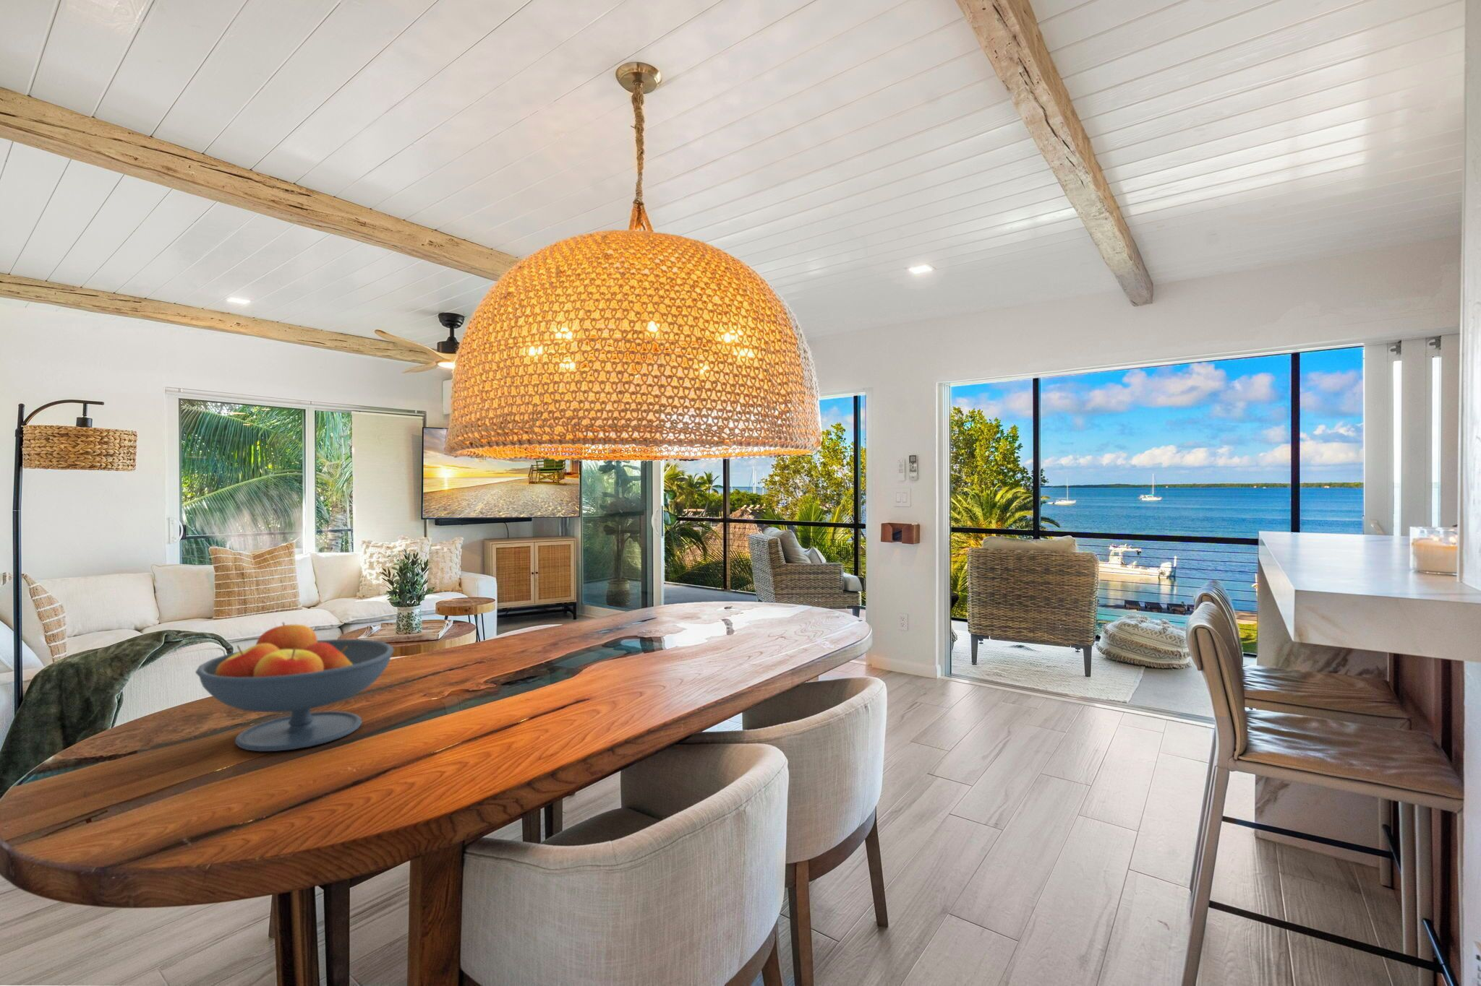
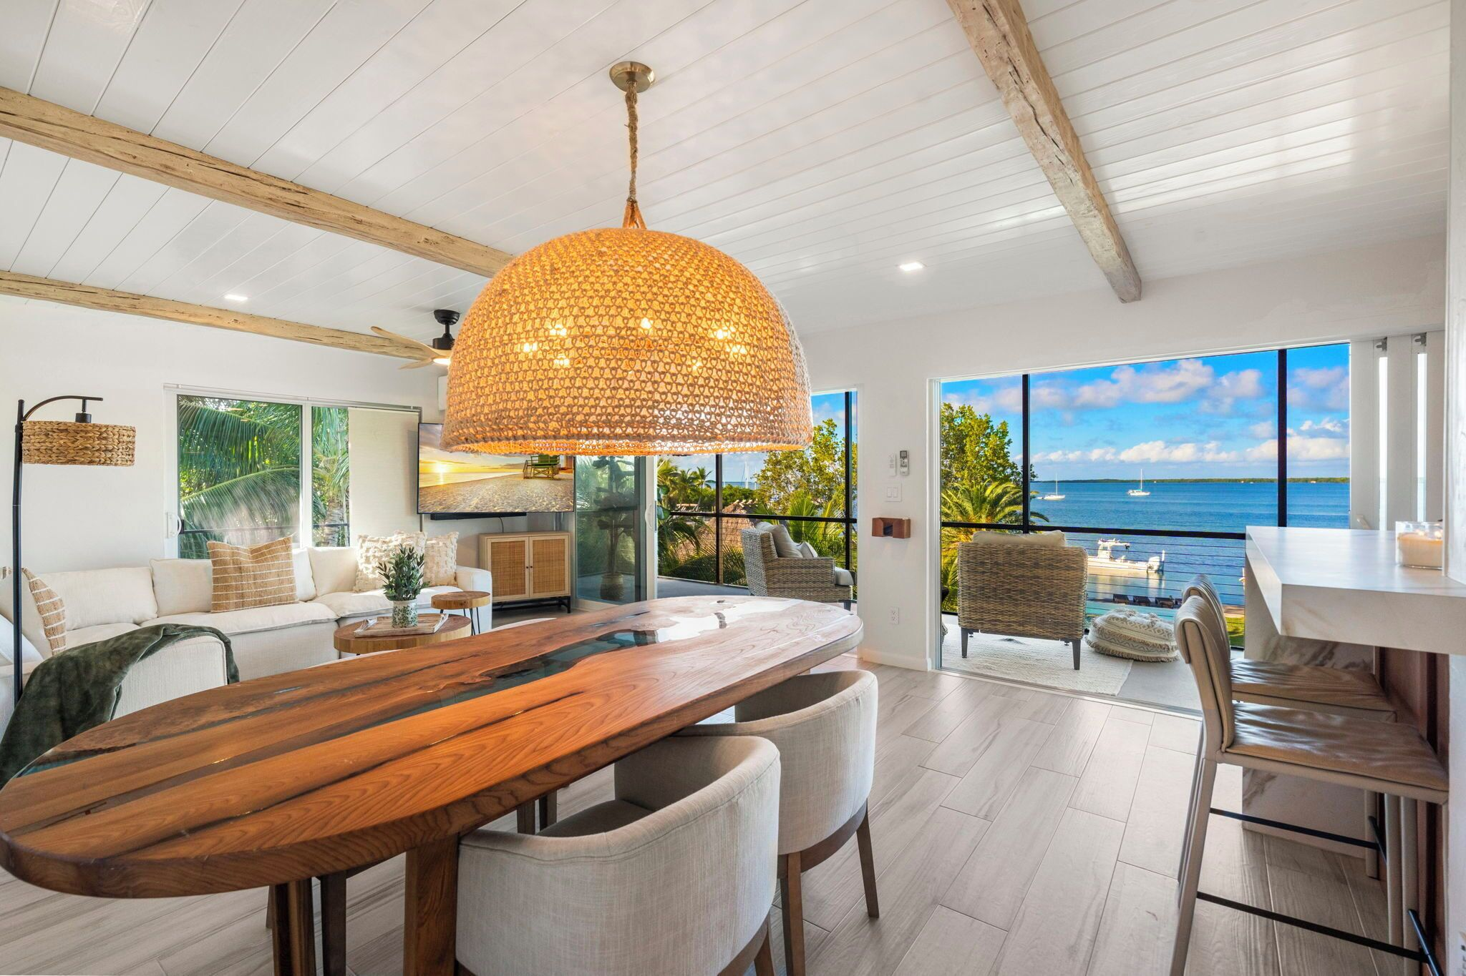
- fruit bowl (301, 680)
